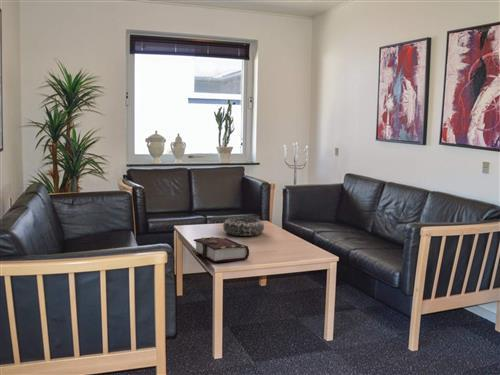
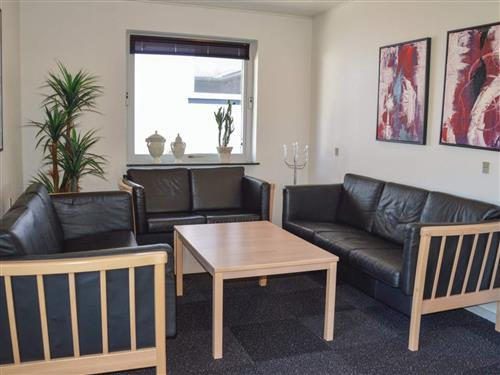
- decorative bowl (243, 226)
- book (220, 248)
